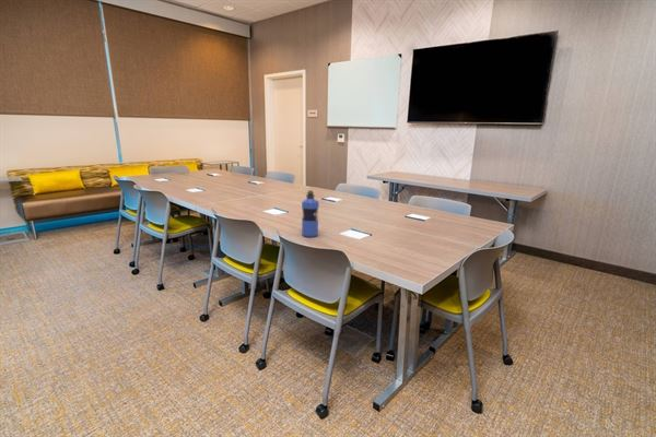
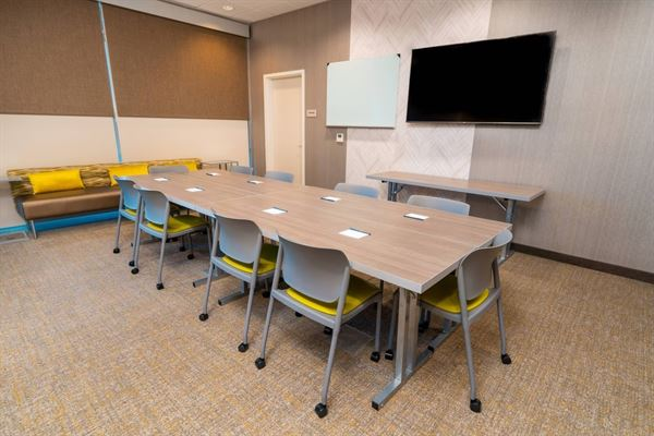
- water bottle (309, 213)
